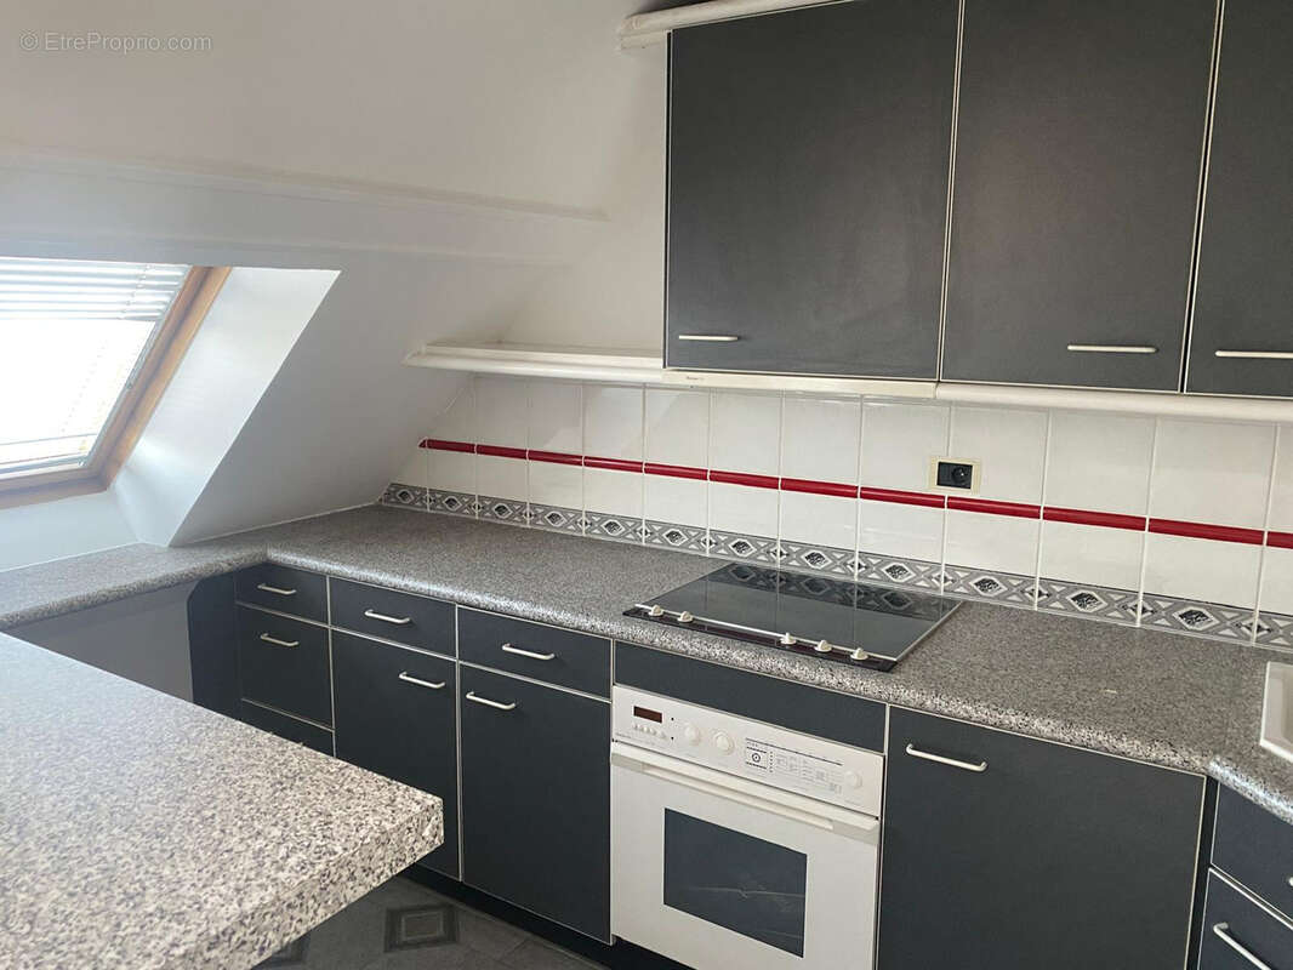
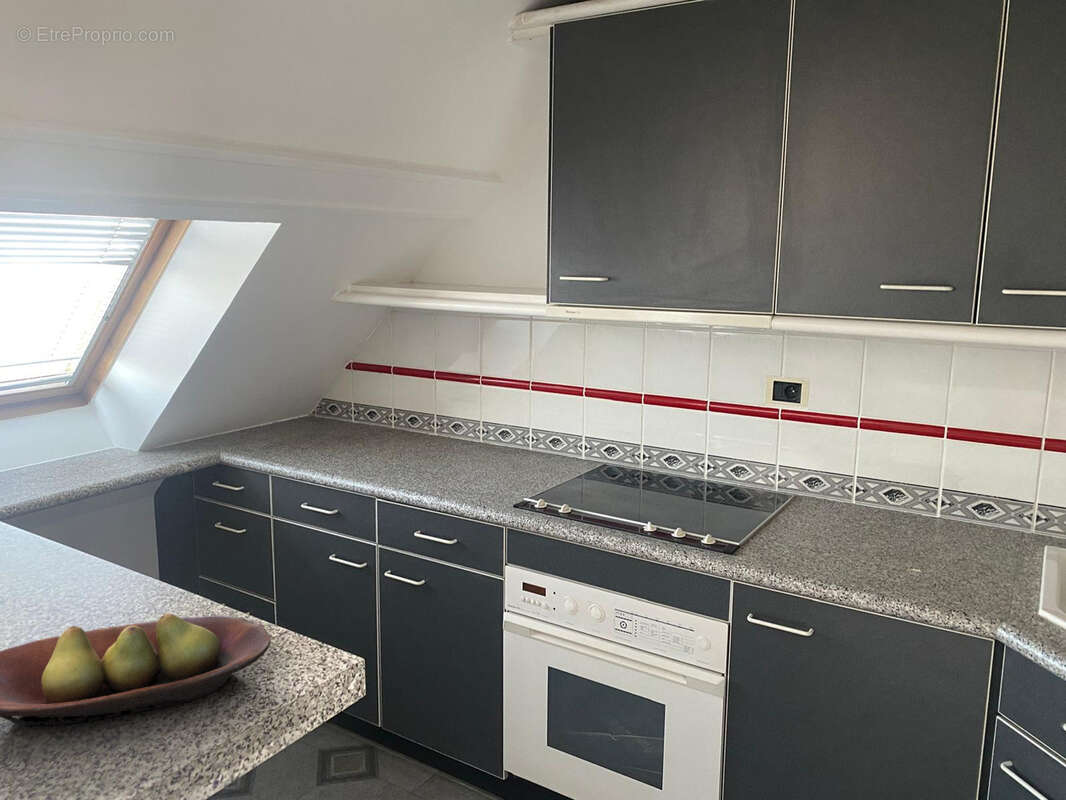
+ fruit bowl (122, 660)
